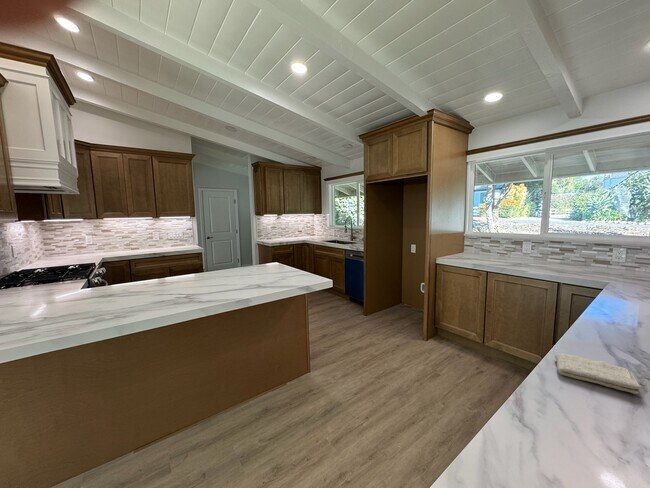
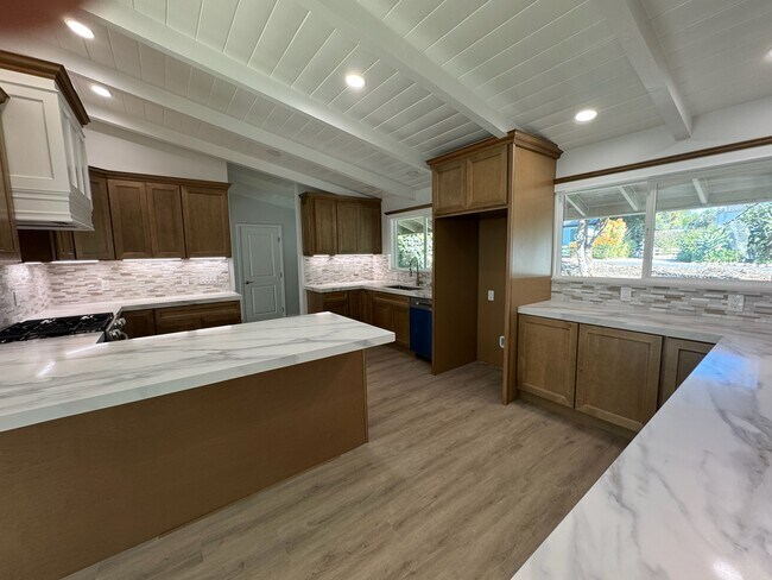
- washcloth (593, 371)
